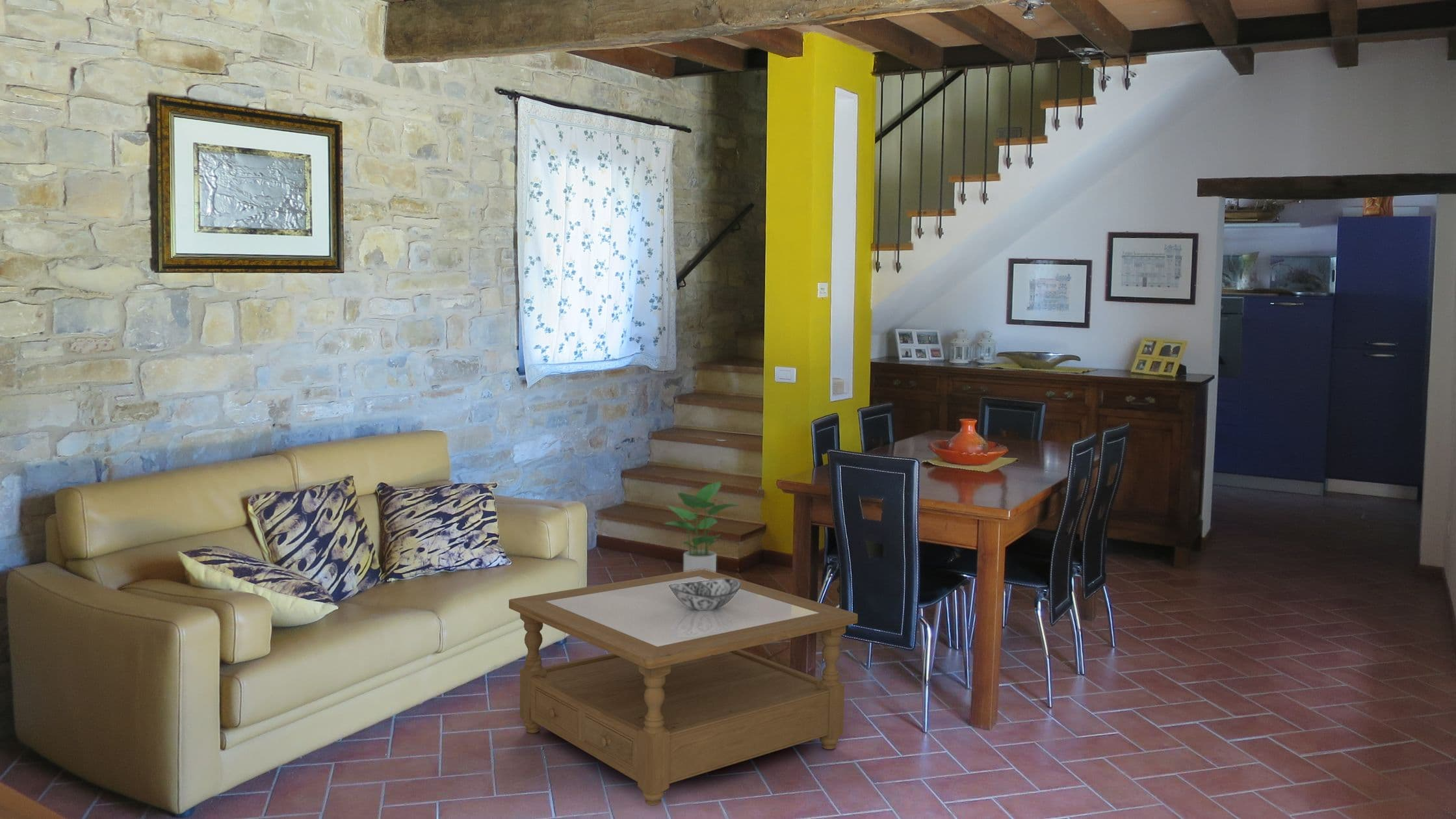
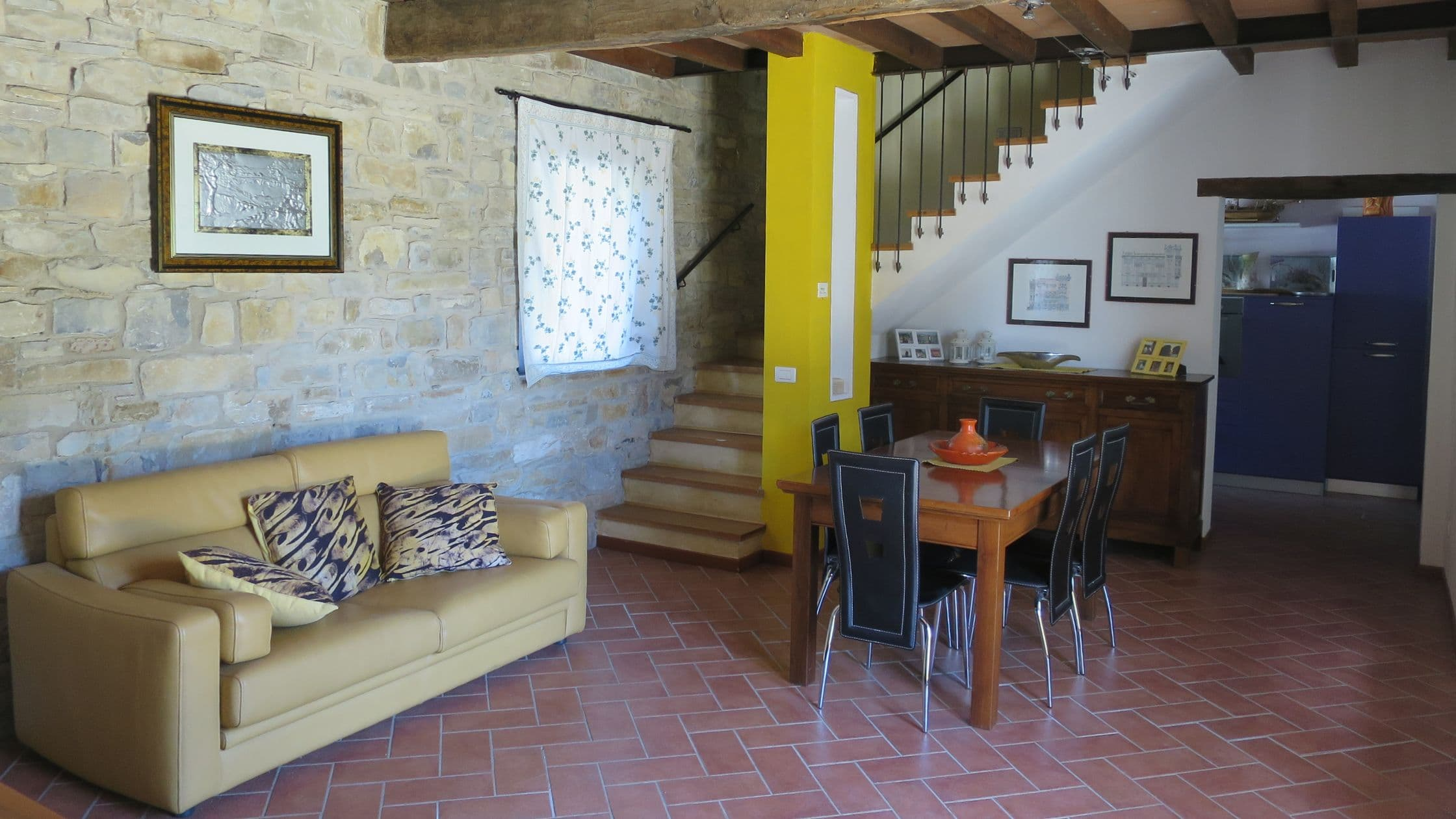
- coffee table (679, 673)
- potted plant (694, 530)
- decorative bowl (705, 595)
